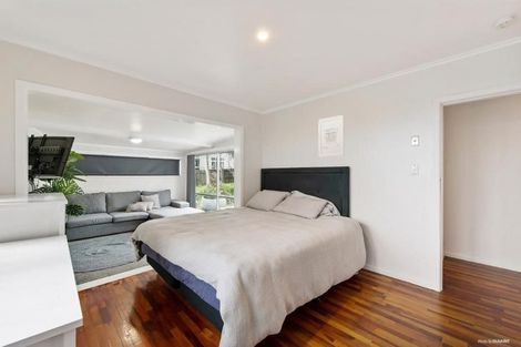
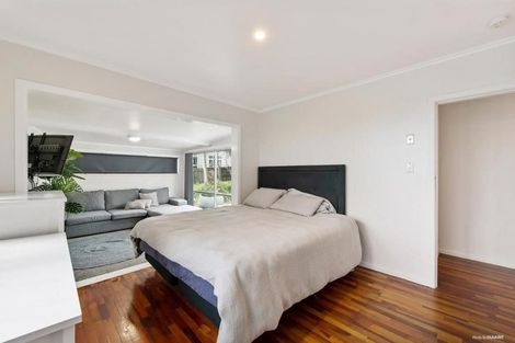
- wall art (330, 136)
